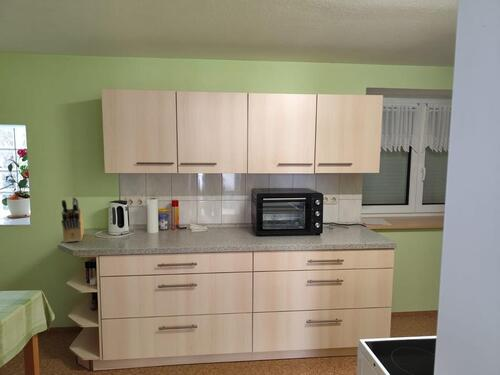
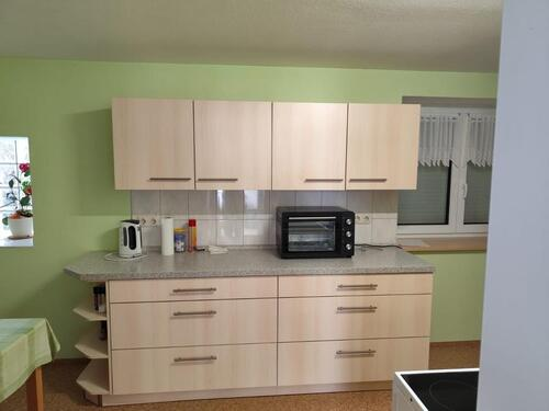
- knife block (72, 217)
